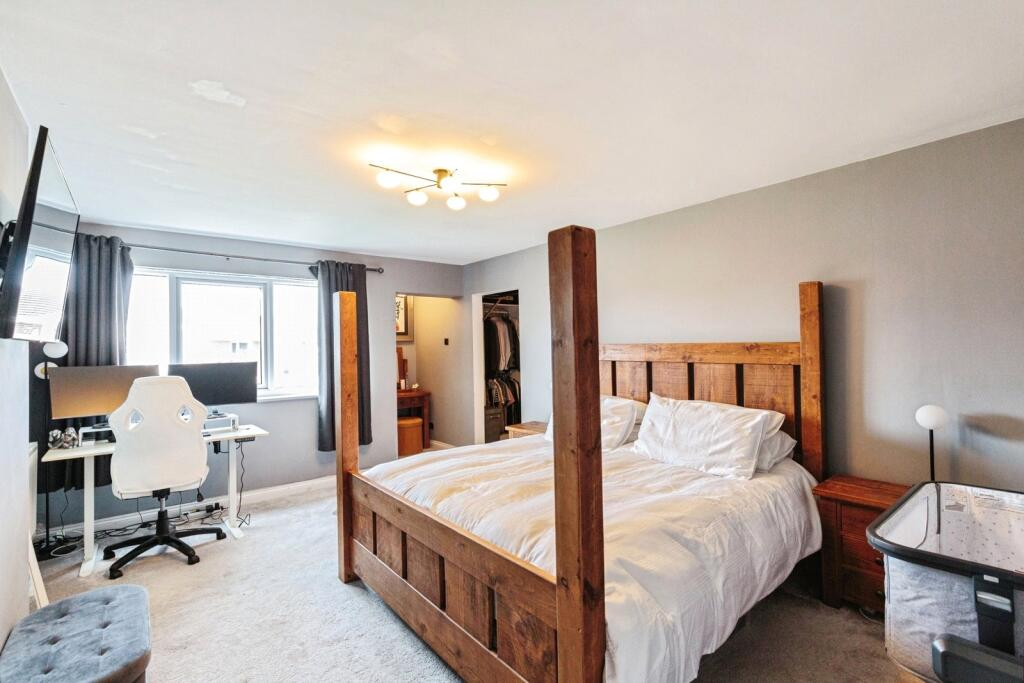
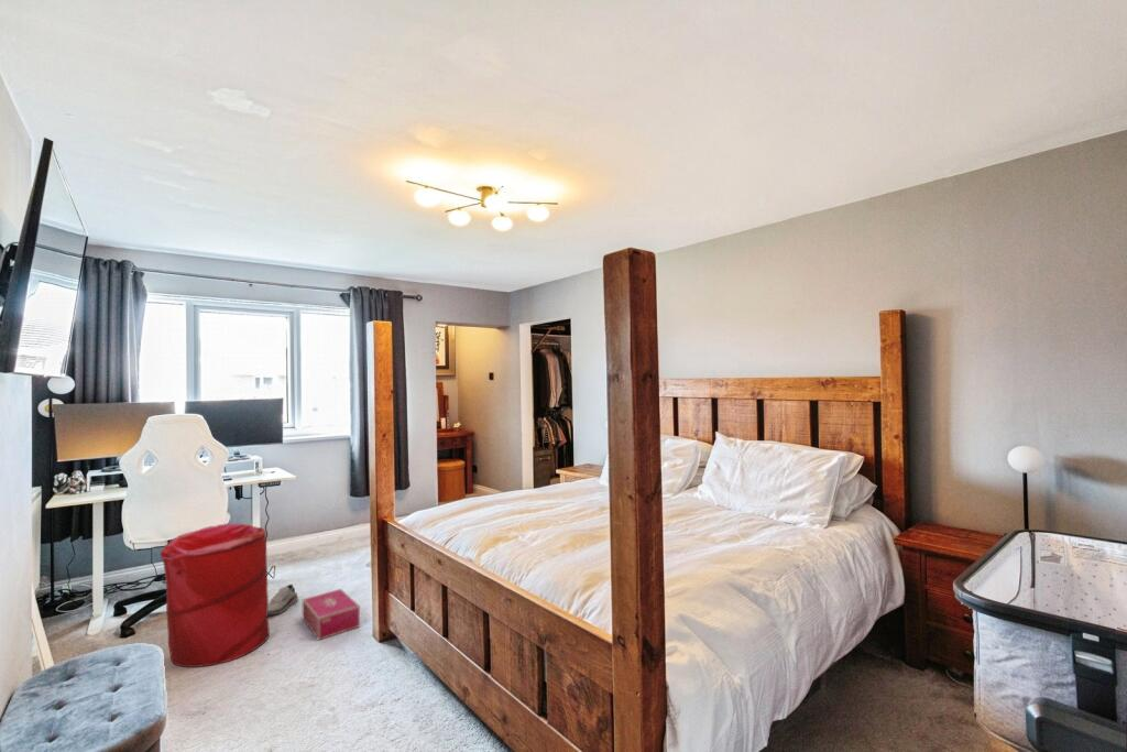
+ shoe box (330, 612)
+ shoe (281, 598)
+ laundry hamper (217, 589)
